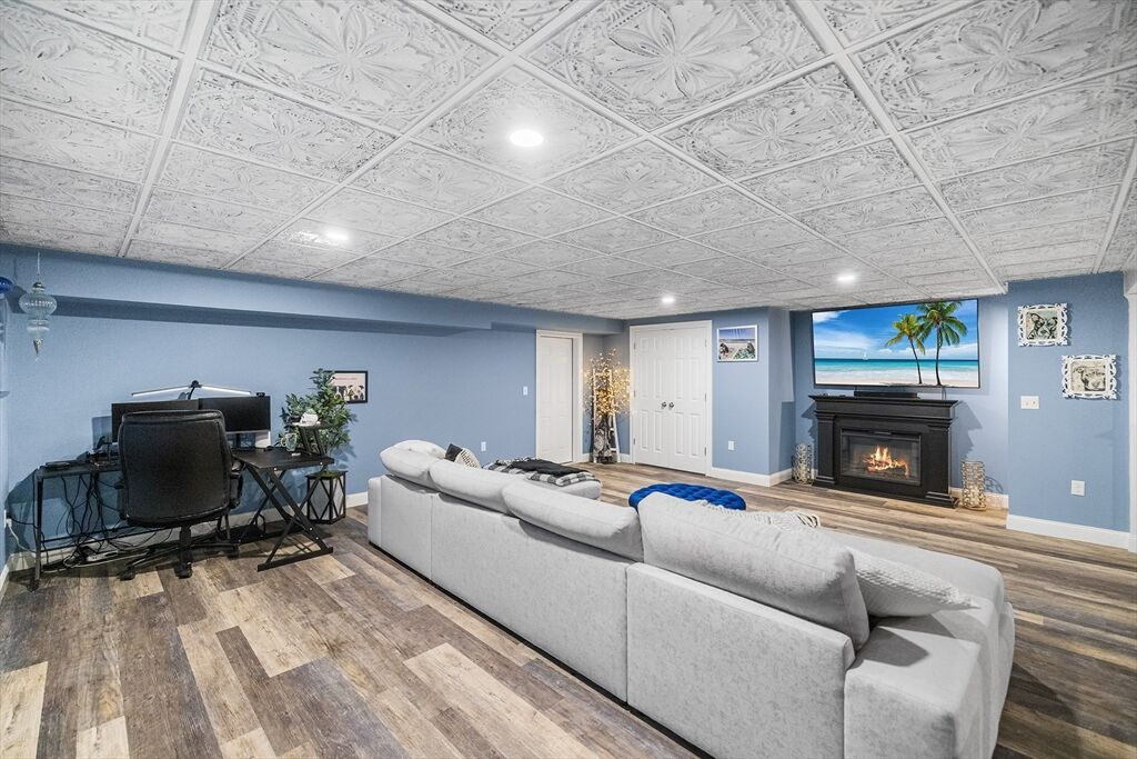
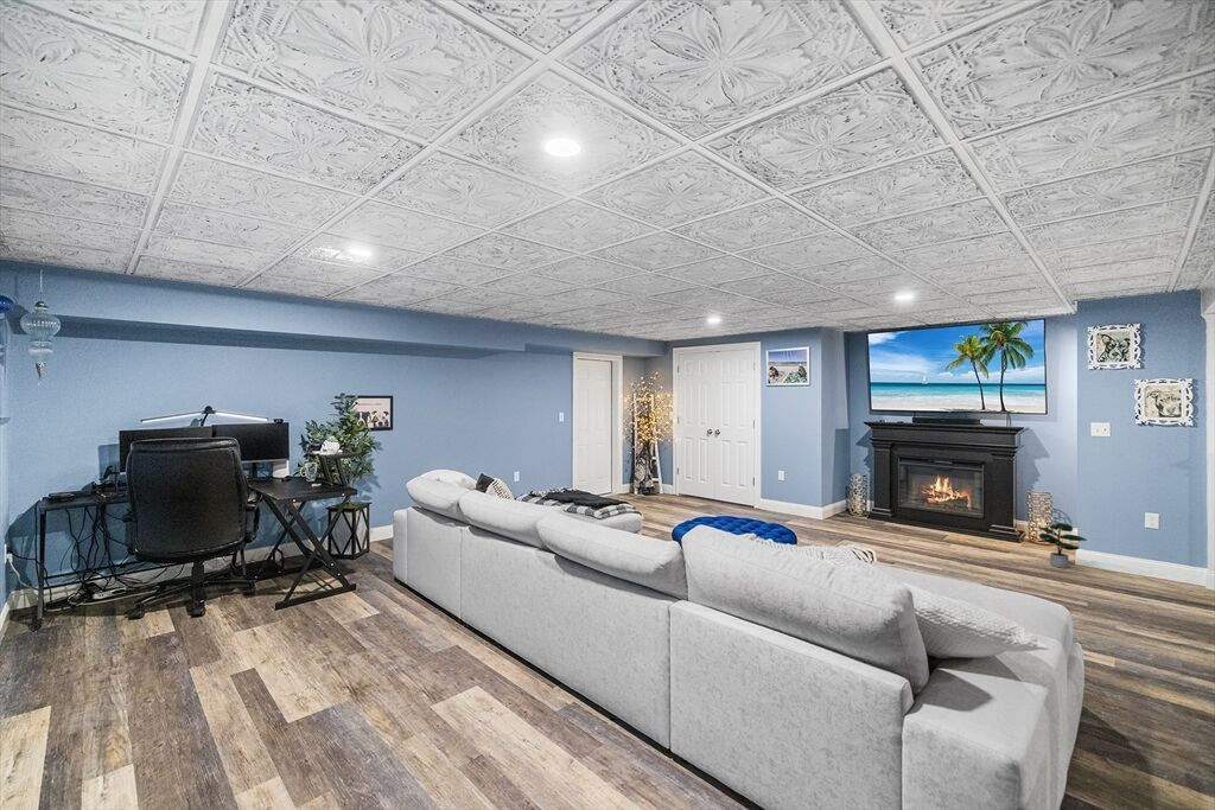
+ potted plant (1062, 546)
